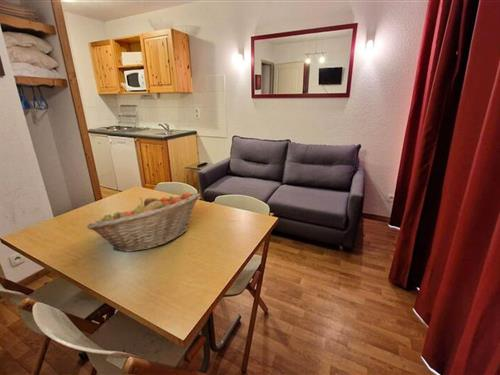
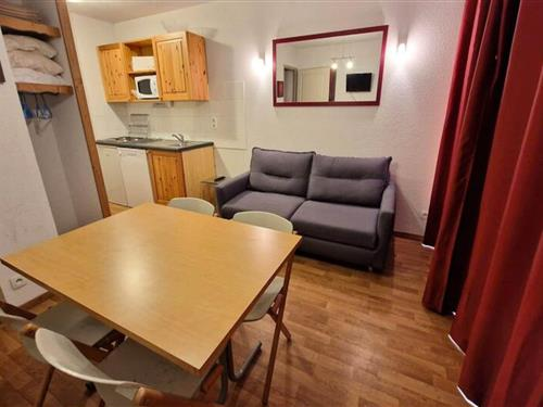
- fruit basket (150, 216)
